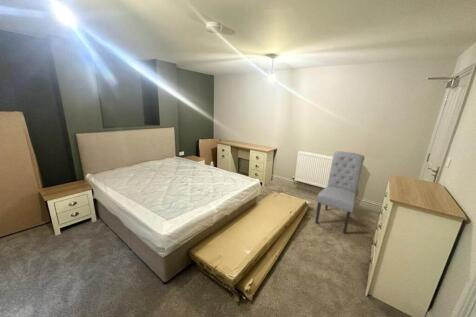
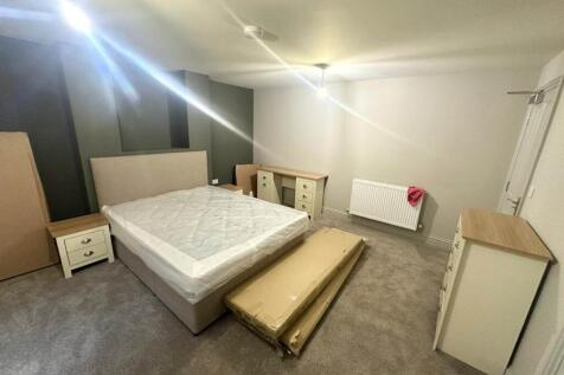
- chair (340, 188)
